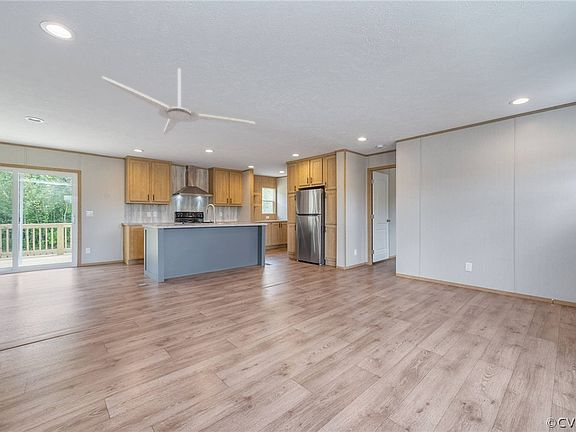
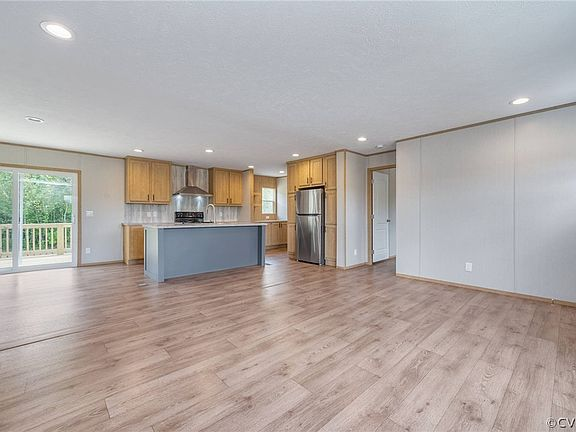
- ceiling fan (180, 97)
